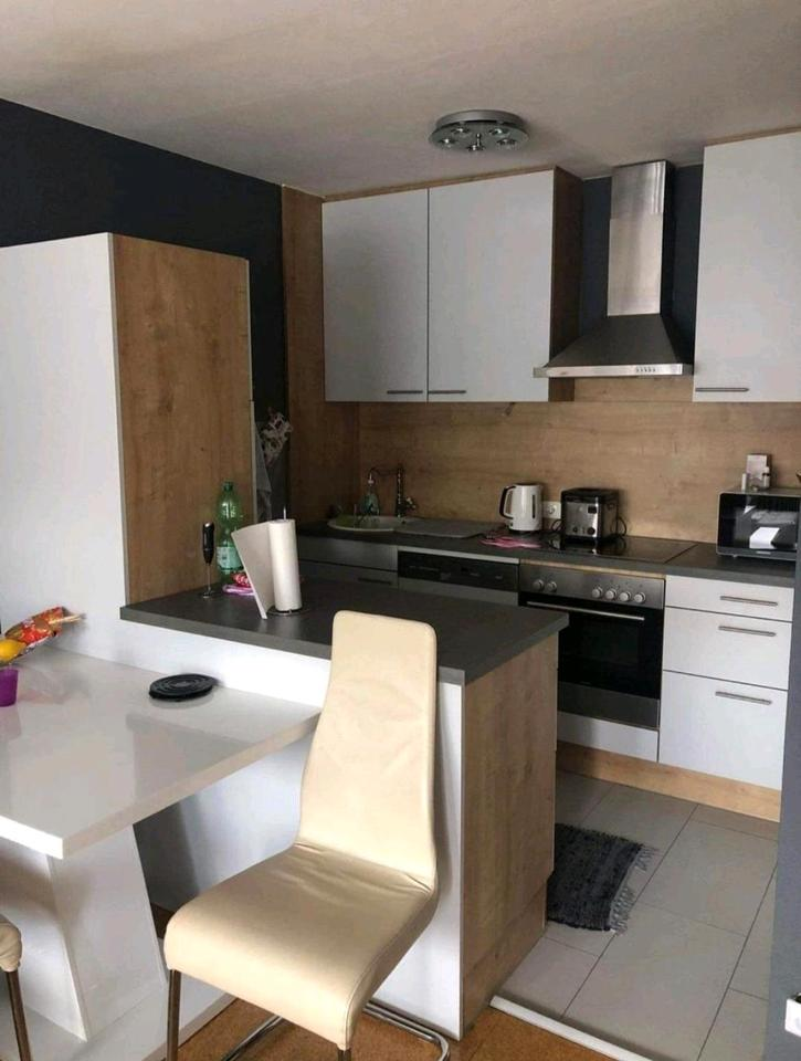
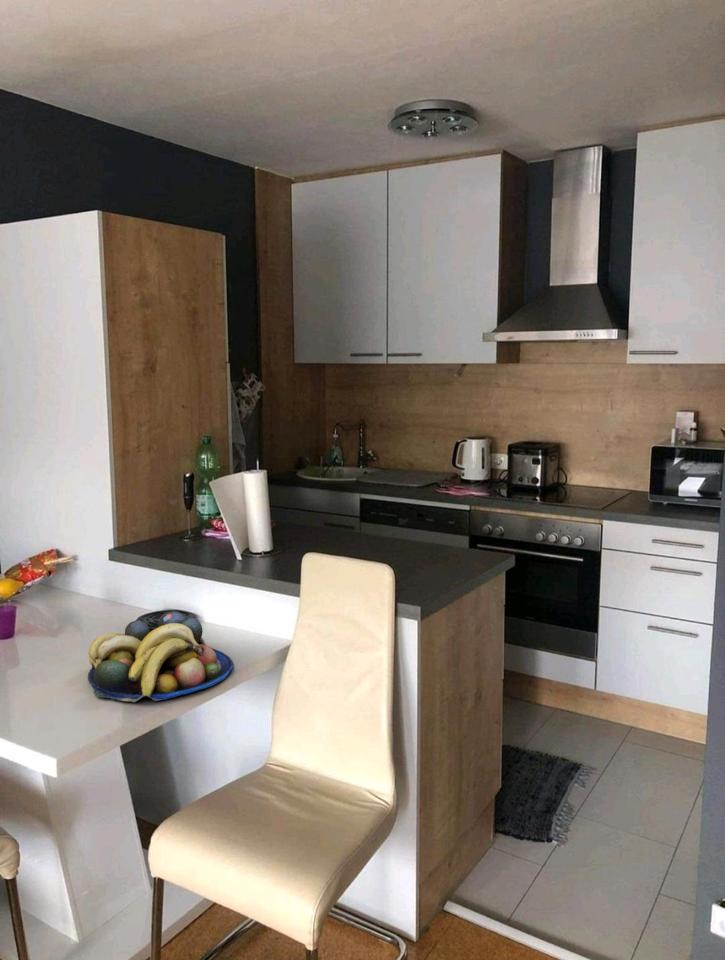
+ fruit bowl (161, 647)
